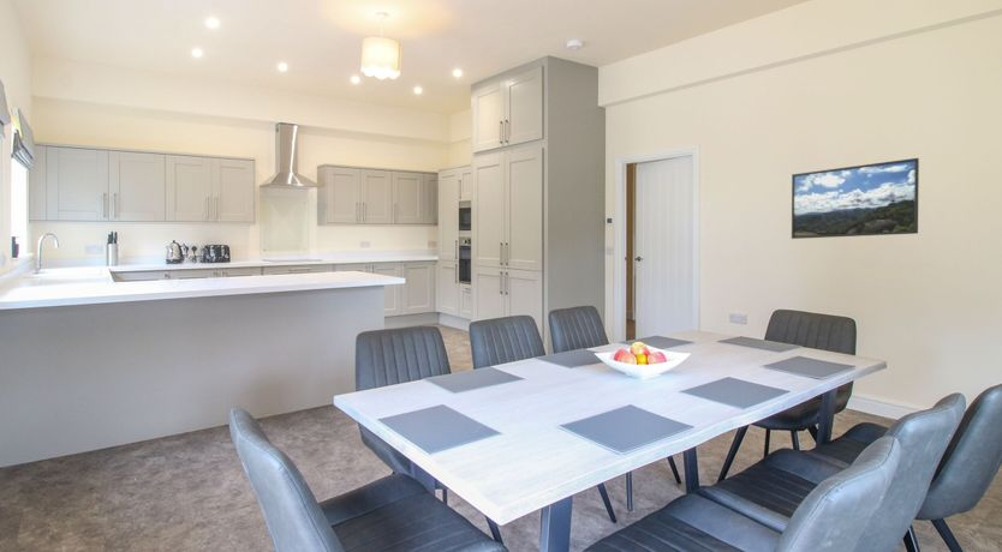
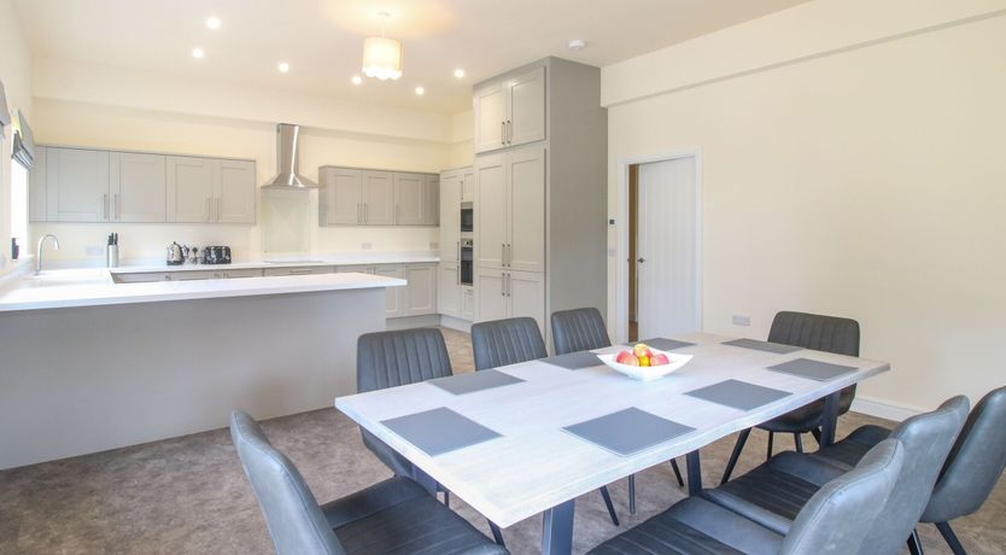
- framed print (849, 202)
